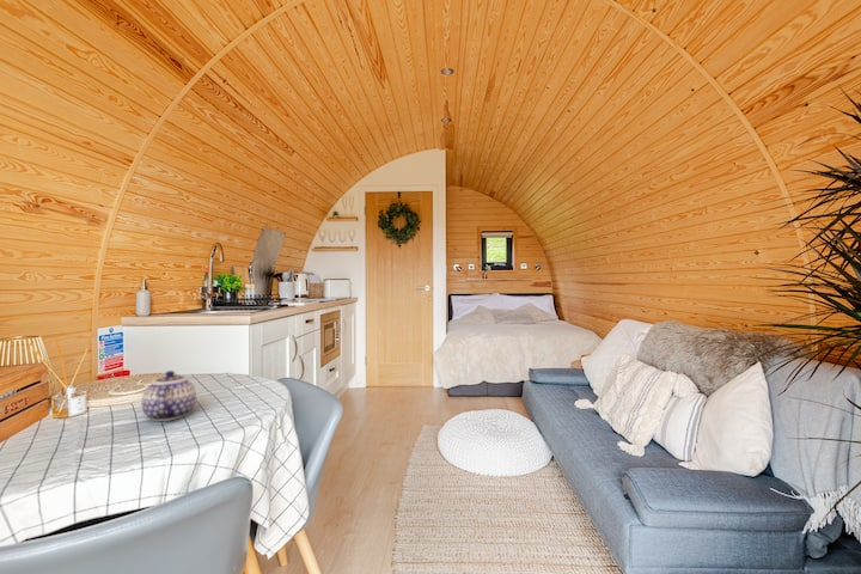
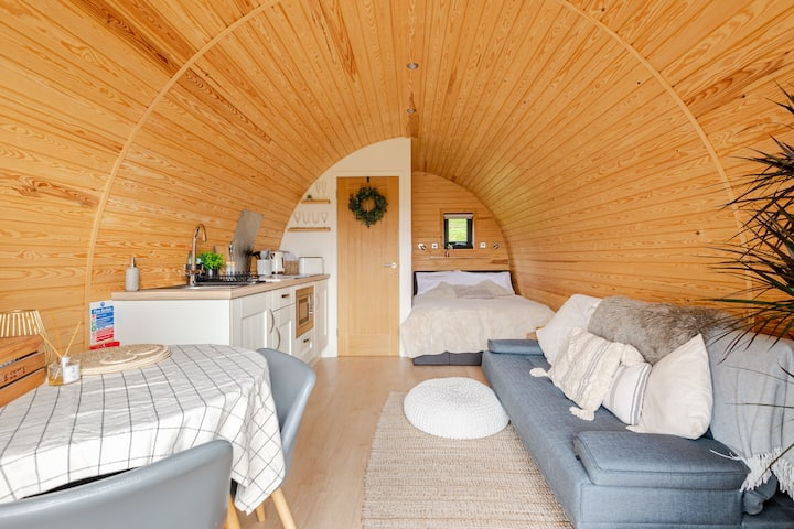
- teapot (170, 393)
